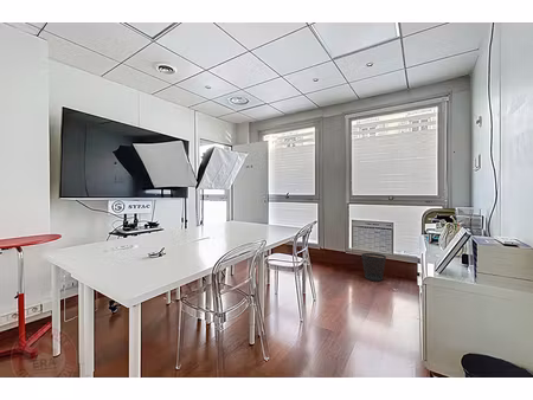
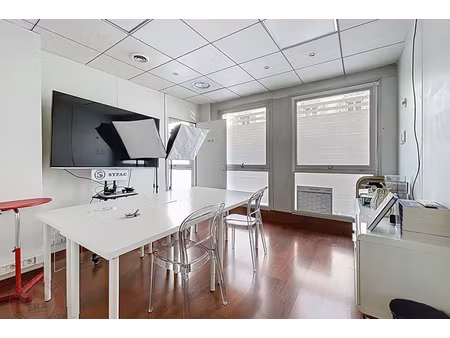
- wastebasket (373, 266)
